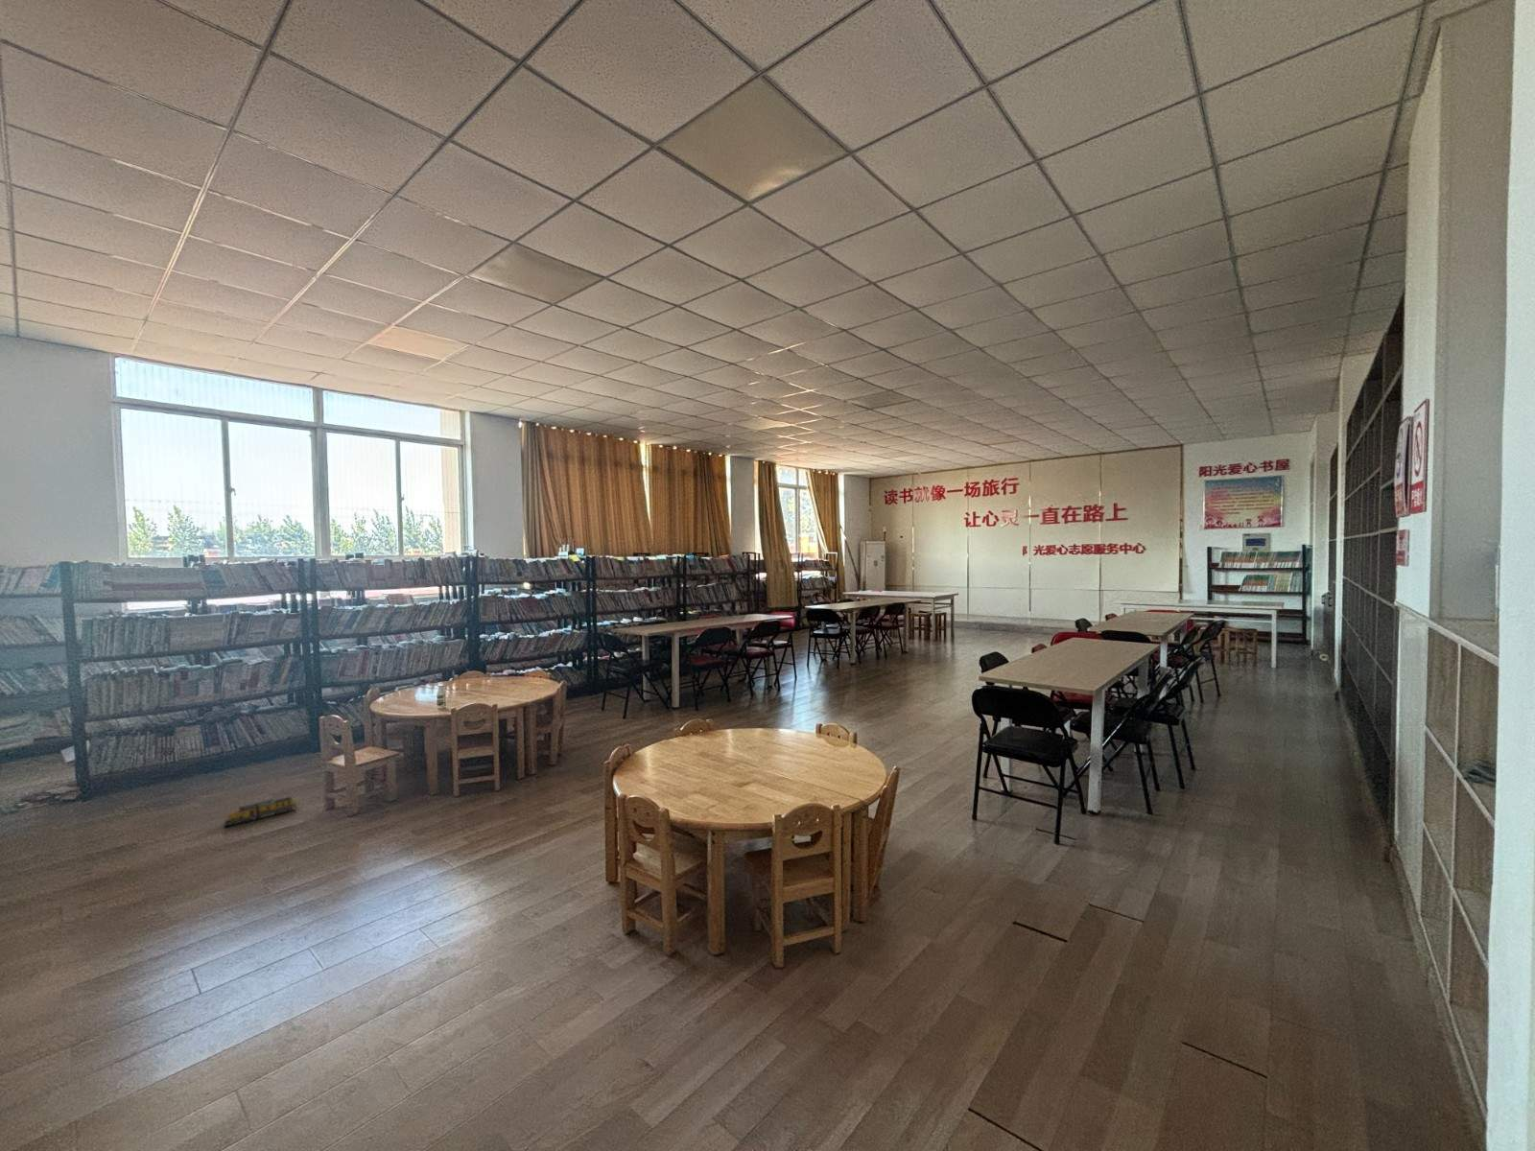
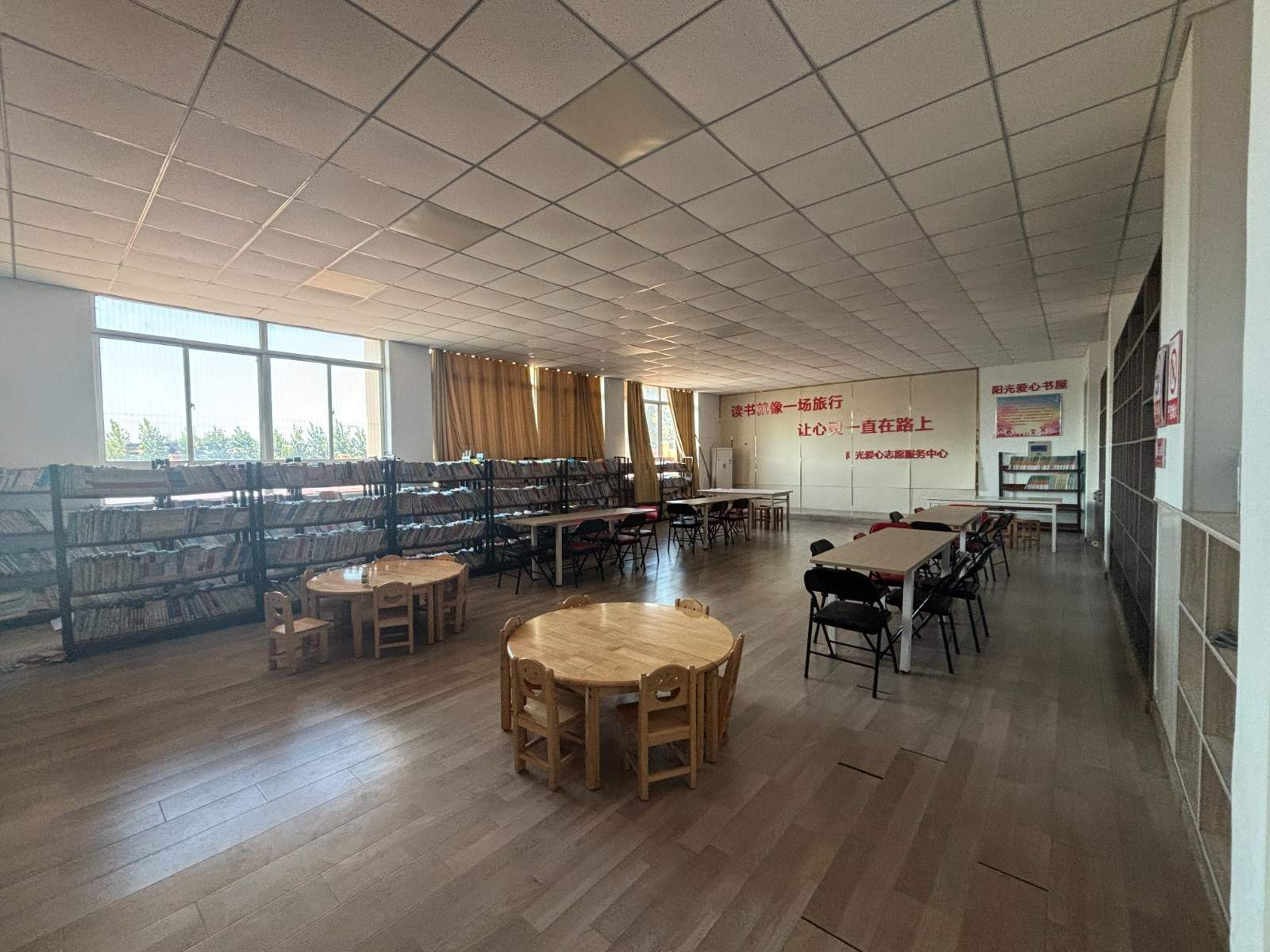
- toy train (261, 809)
